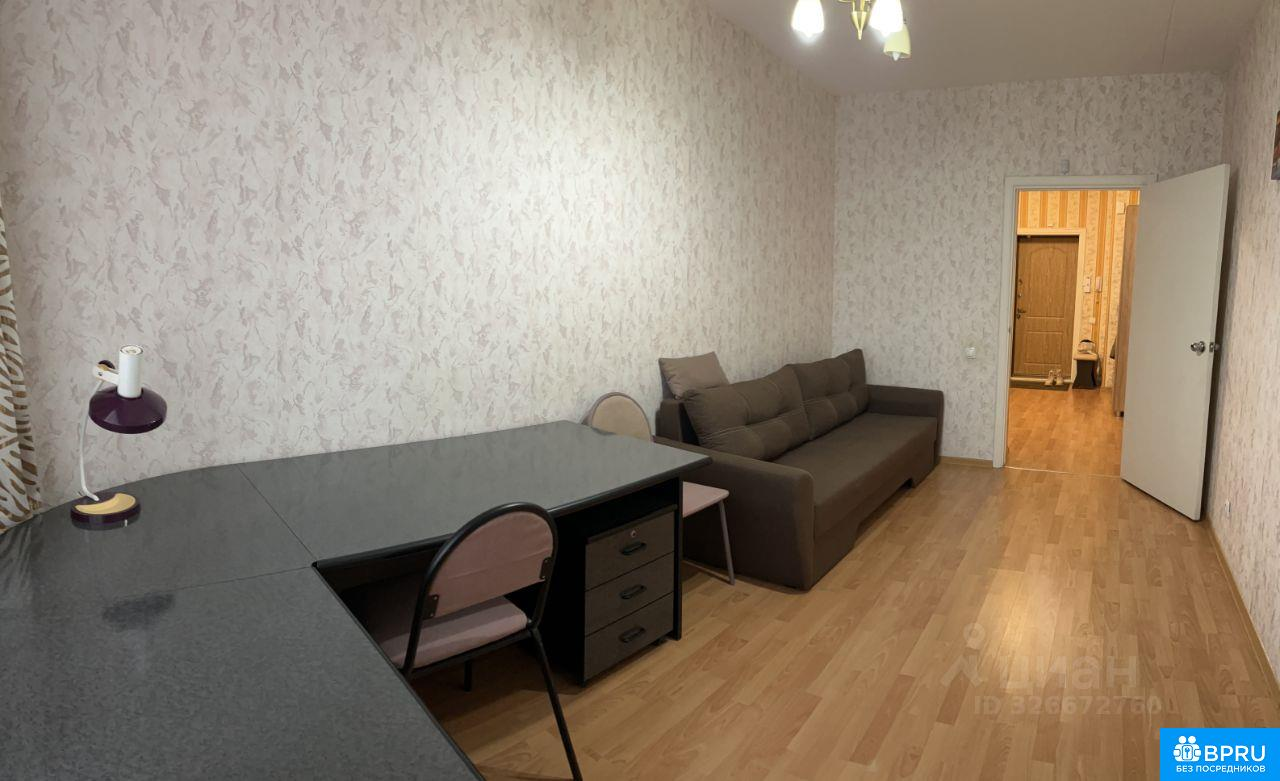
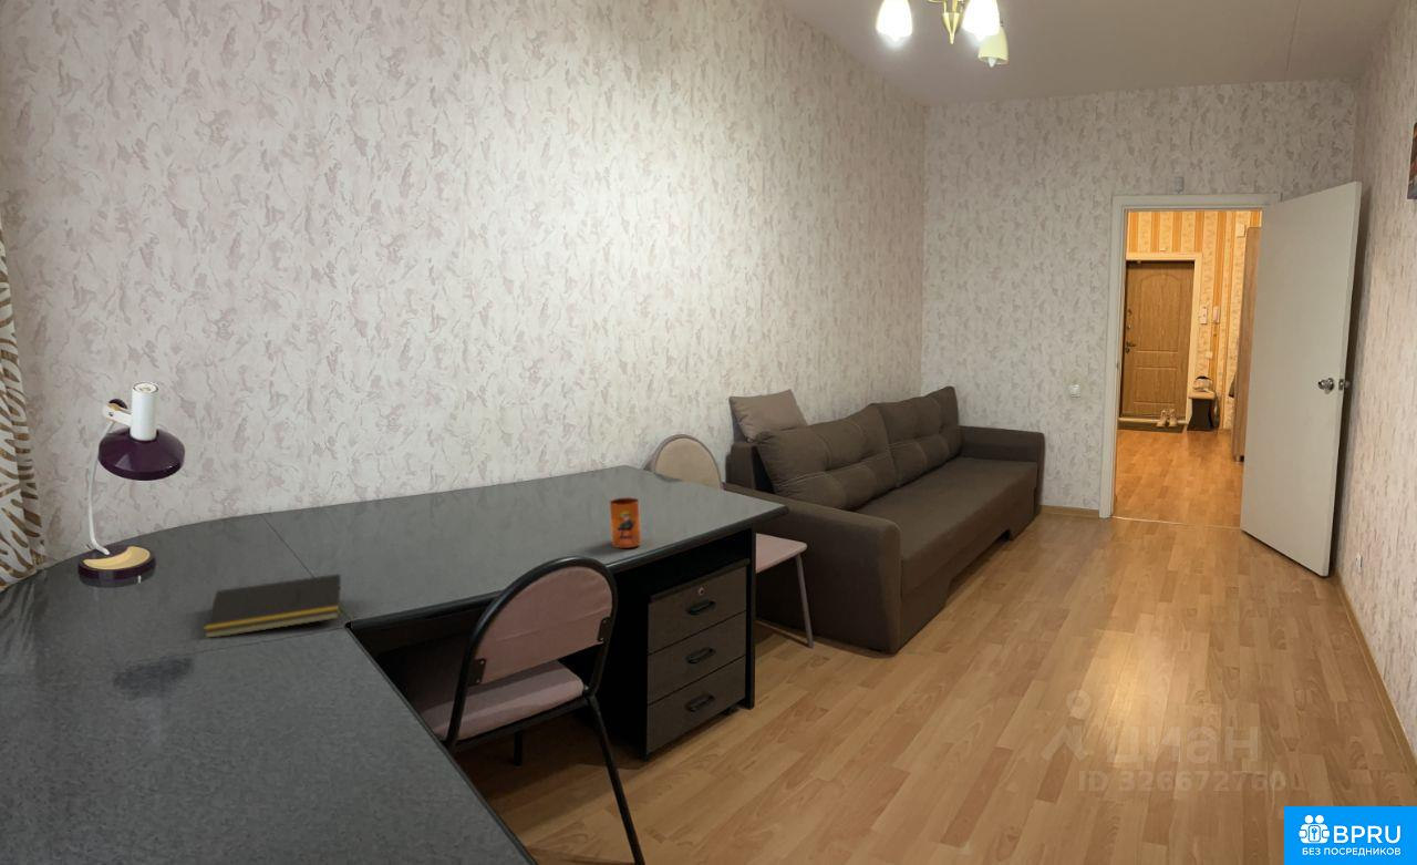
+ notepad (277, 604)
+ mug (625, 521)
